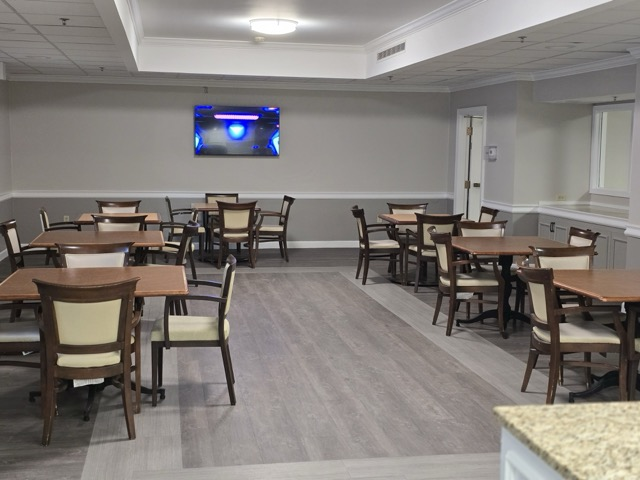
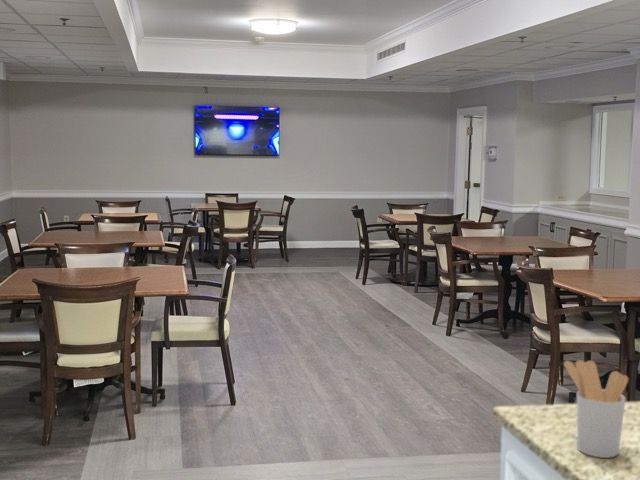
+ utensil holder (592, 405)
